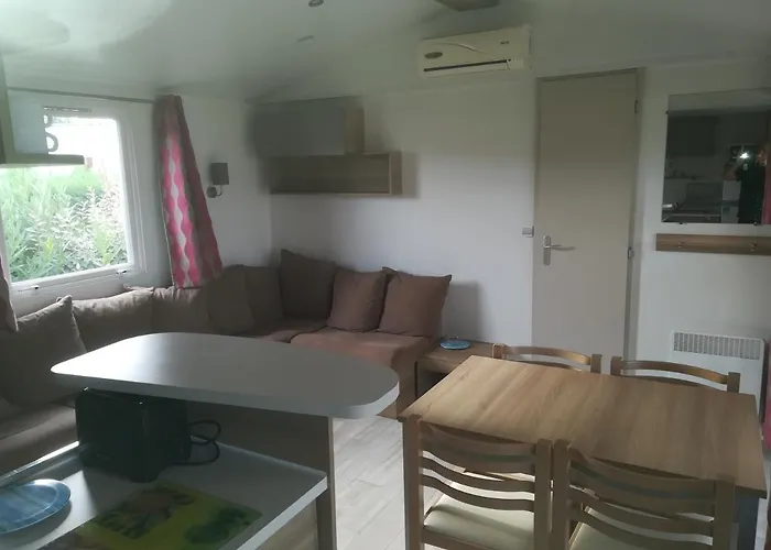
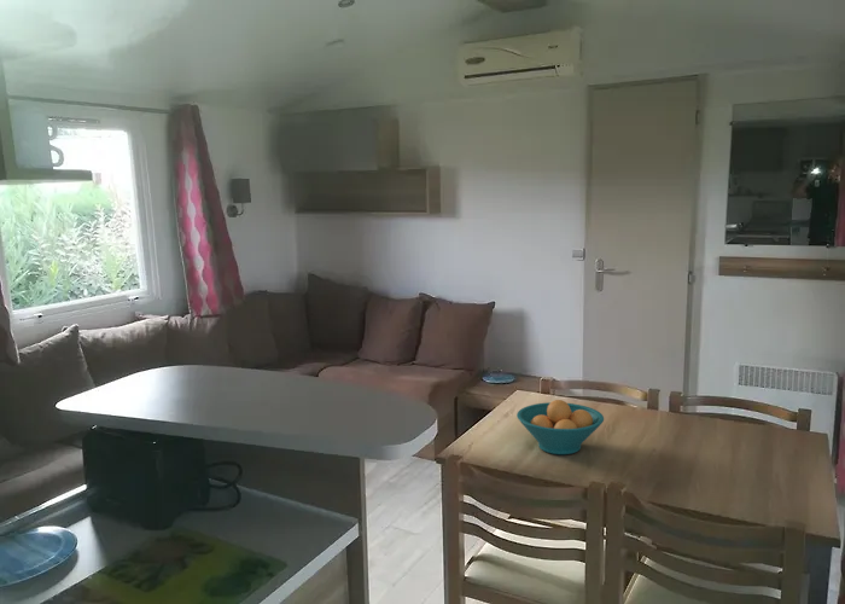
+ fruit bowl (559, 424)
